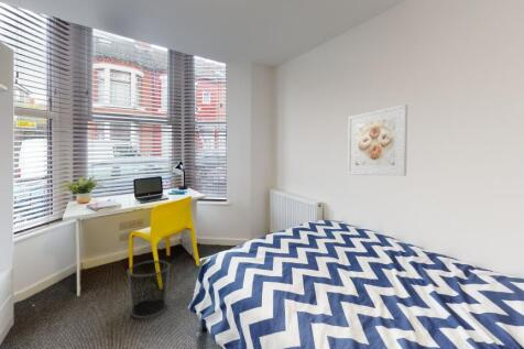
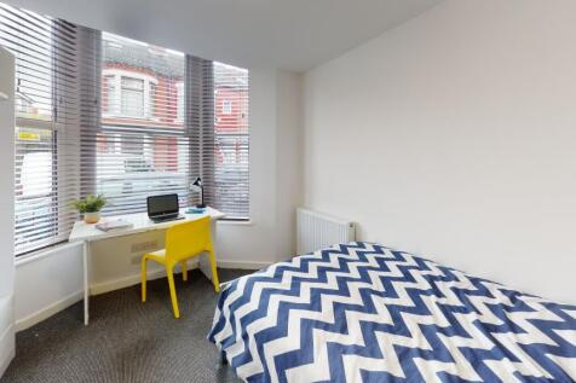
- waste bin (149, 287)
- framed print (374, 143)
